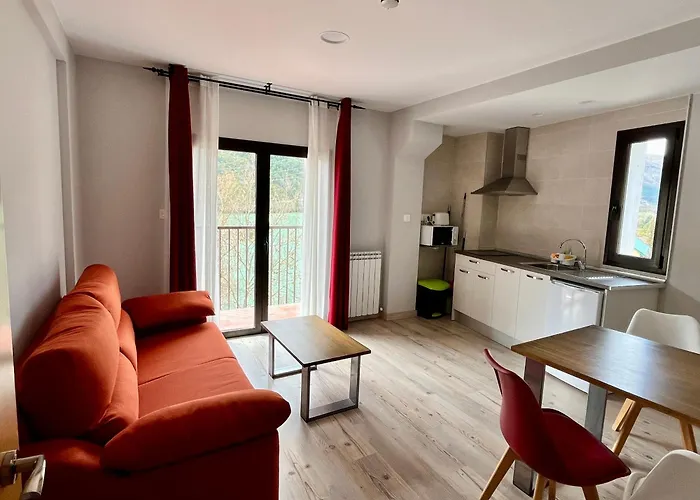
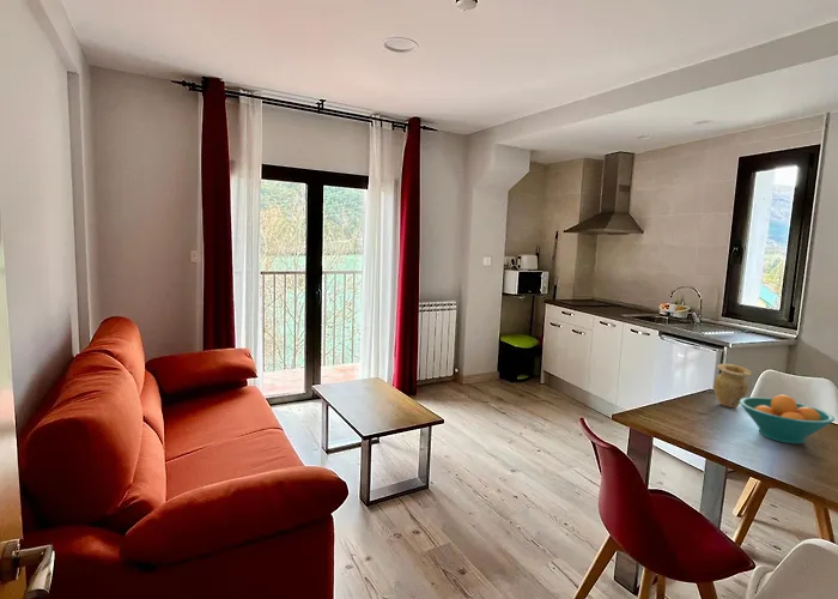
+ vase (731, 386)
+ fruit bowl (783, 416)
